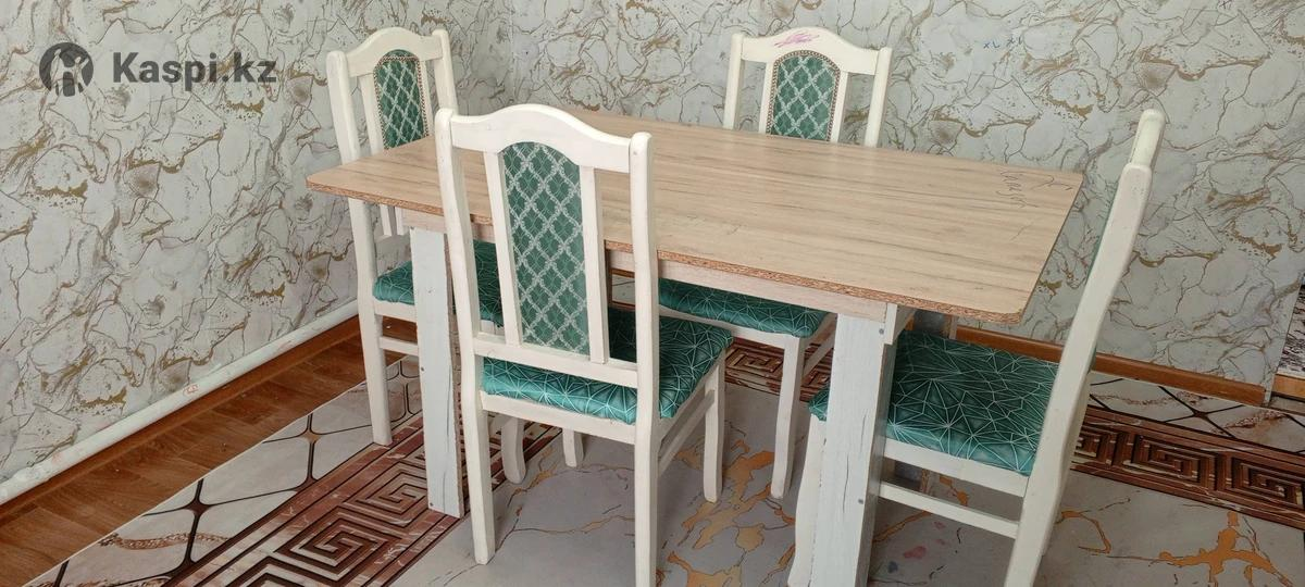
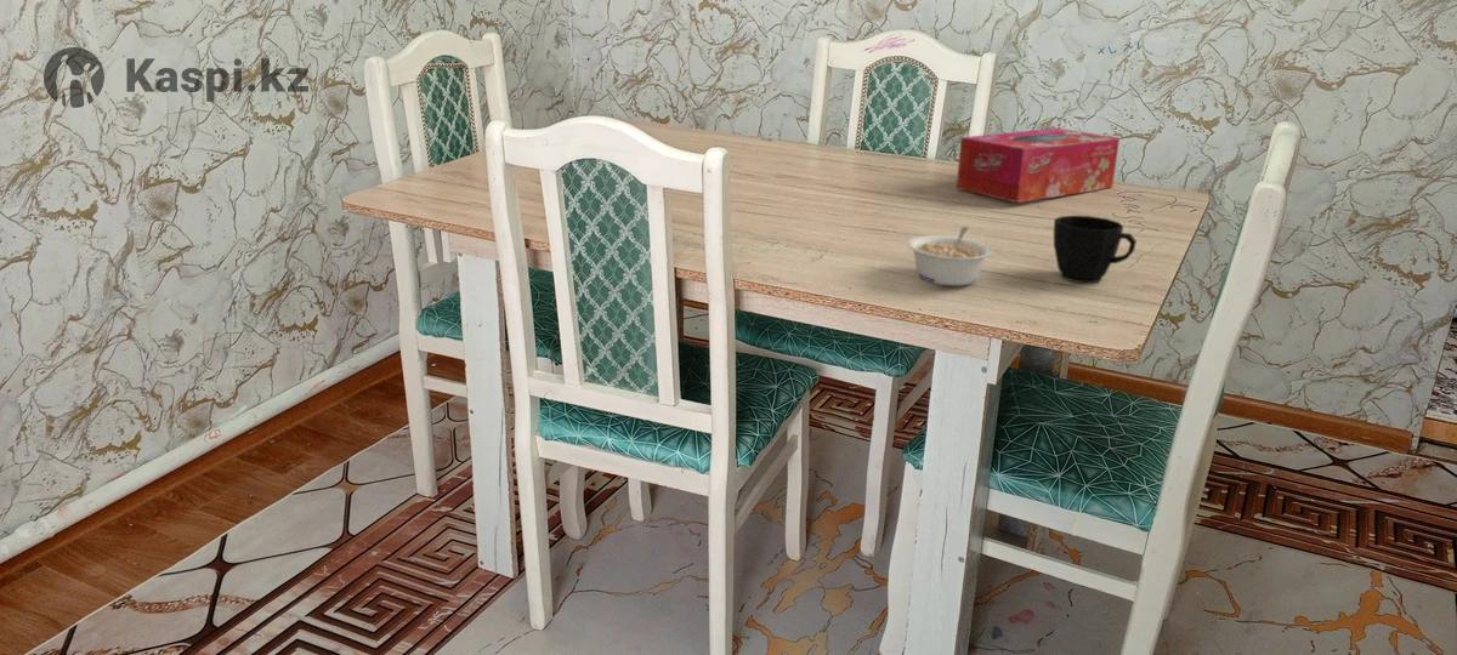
+ tissue box (1038, 163)
+ cup (1087, 251)
+ legume (947, 257)
